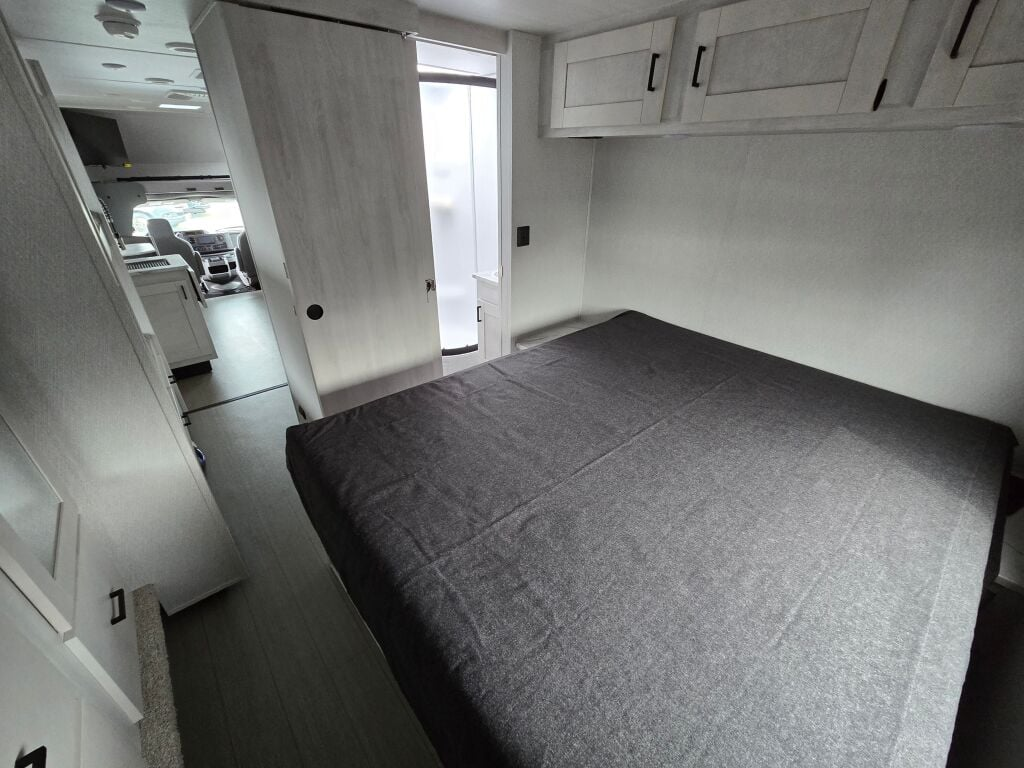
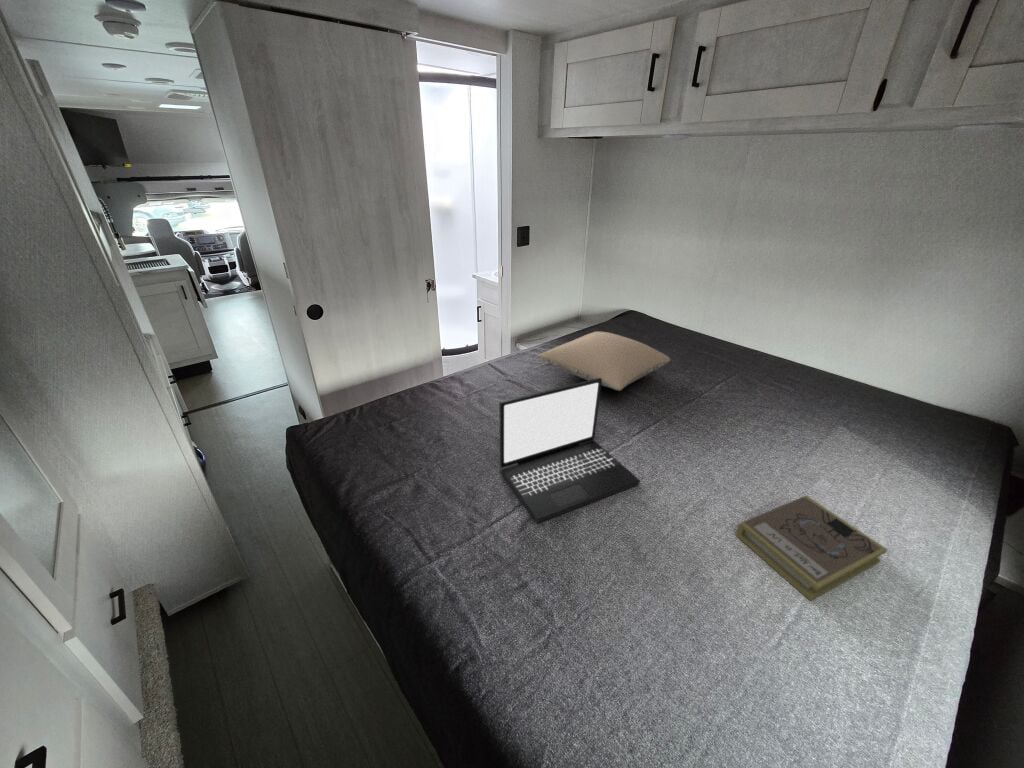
+ pillow (604, 358)
+ laptop (571, 444)
+ book (807, 541)
